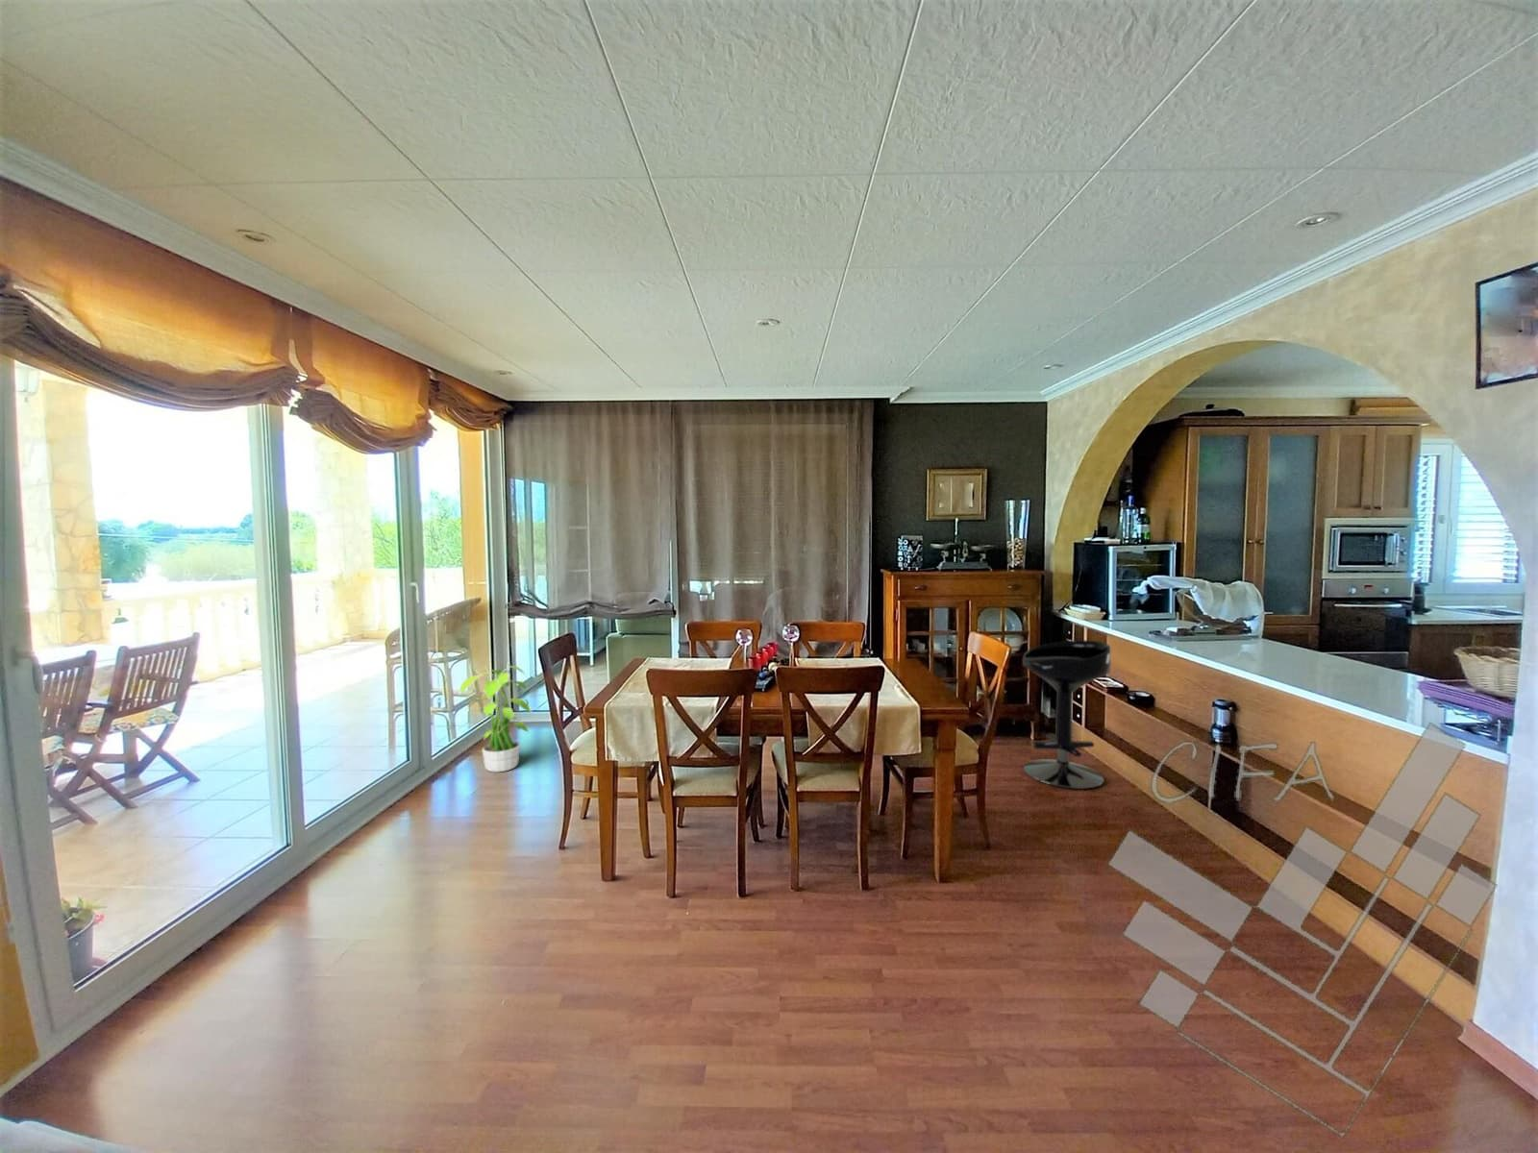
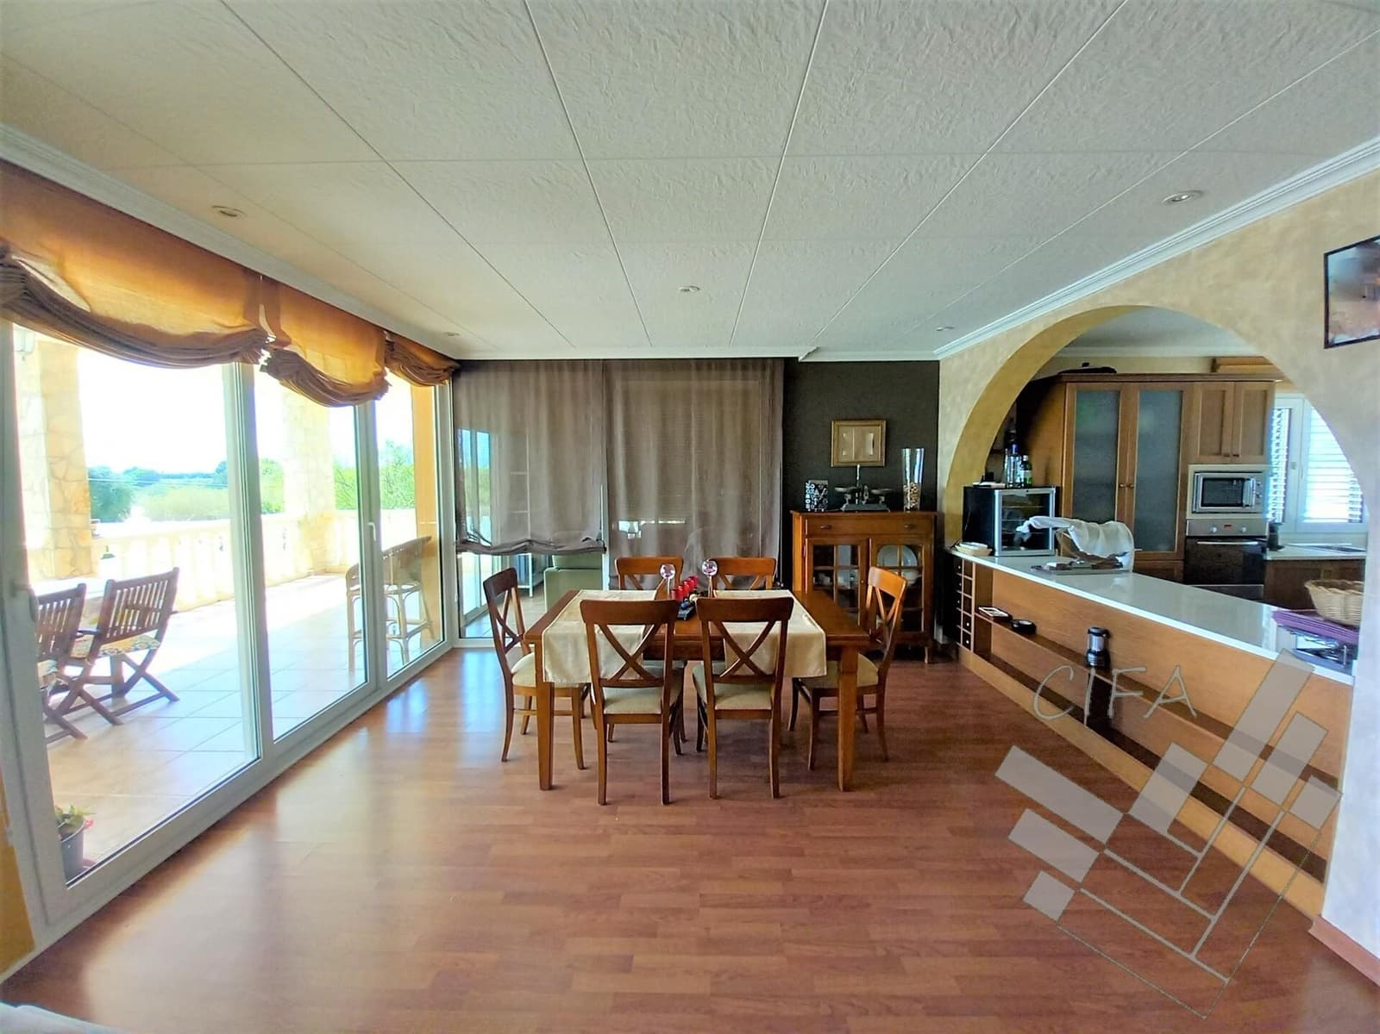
- potted plant (495, 718)
- bar stool (1064, 709)
